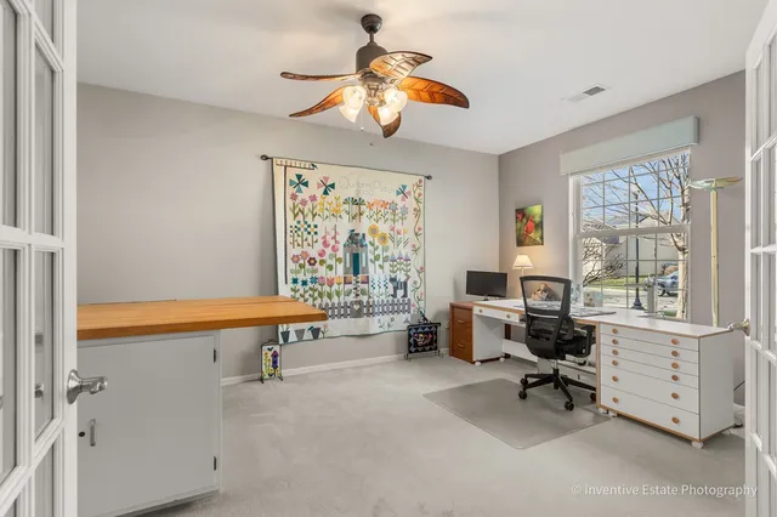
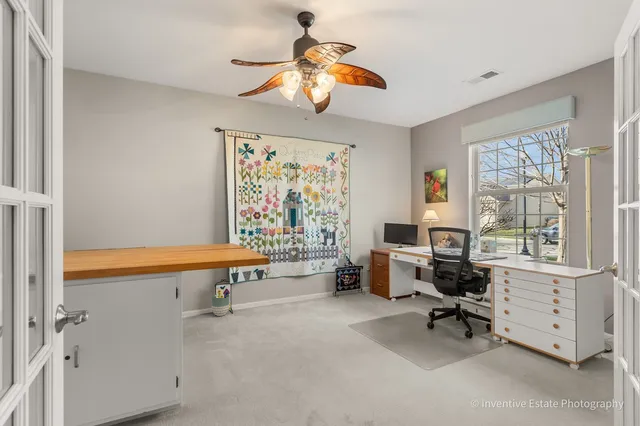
+ planter (220, 305)
